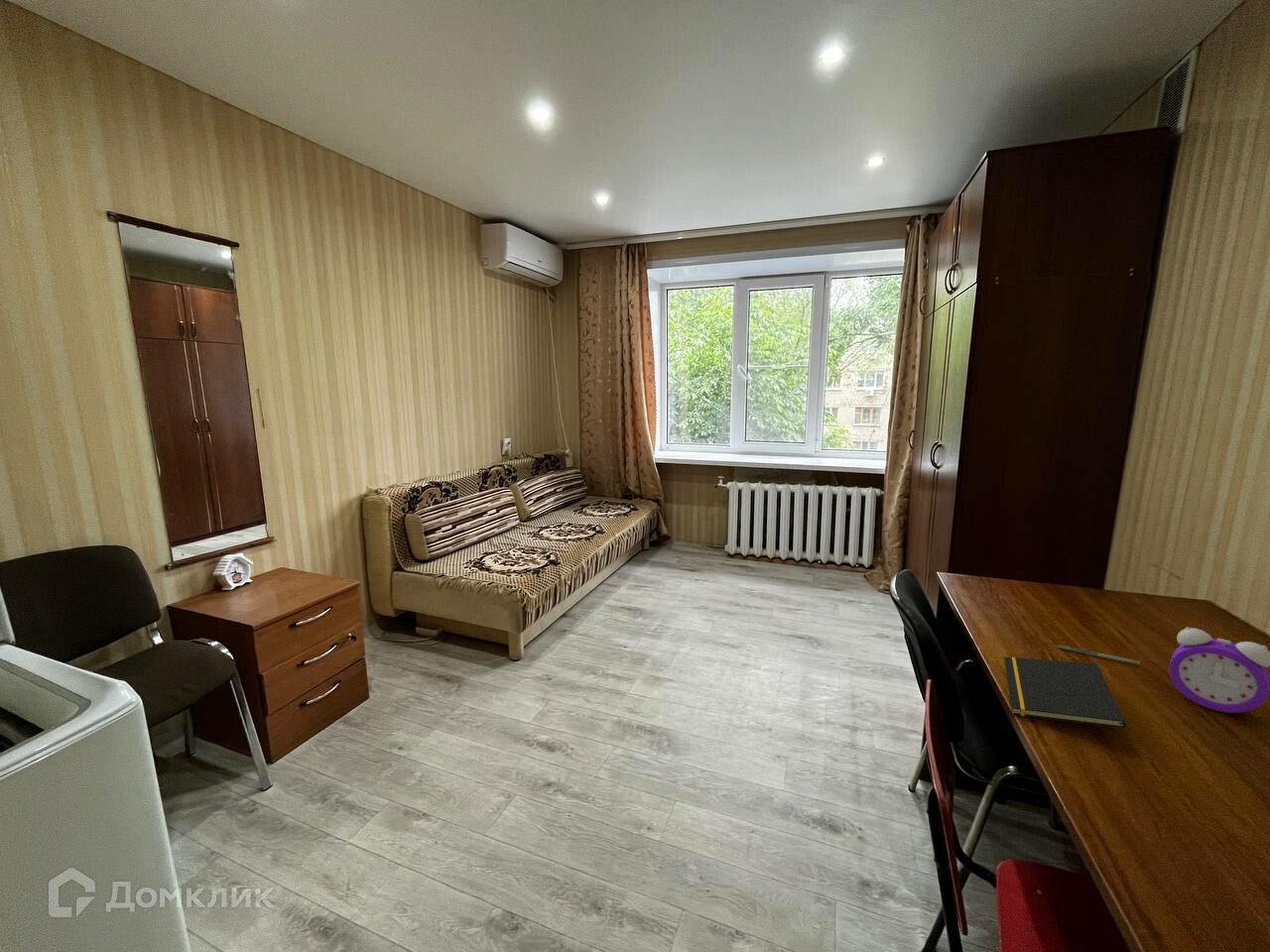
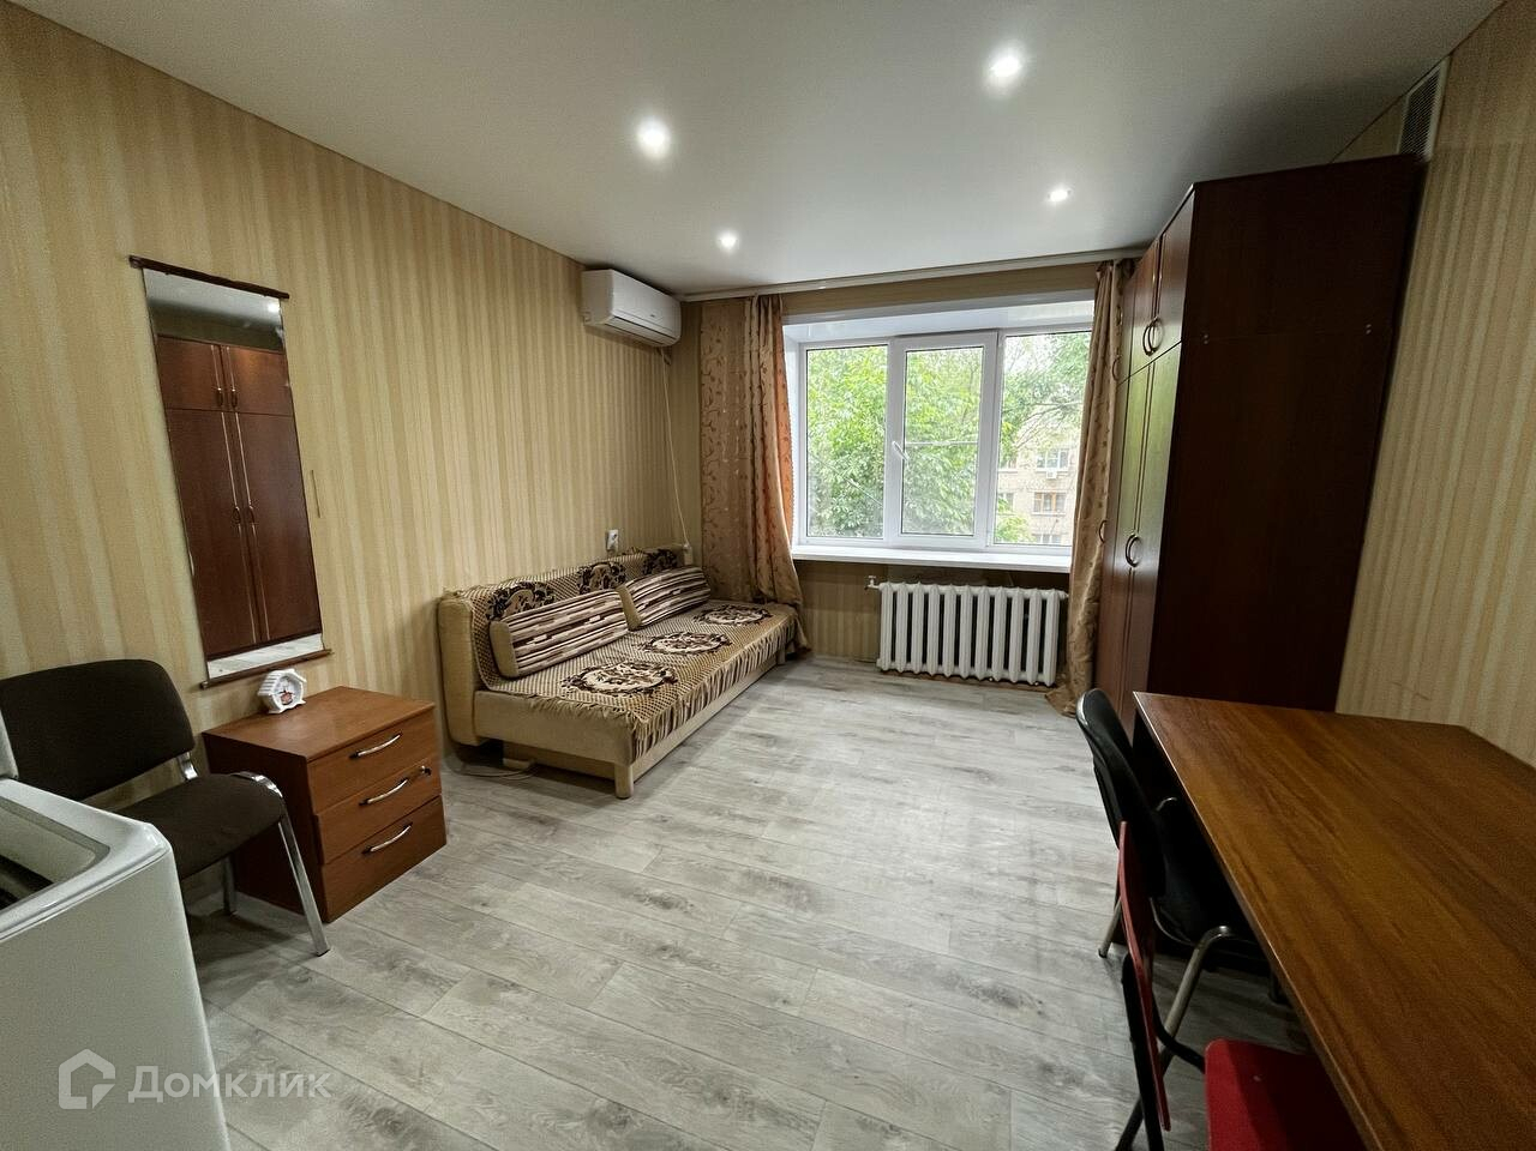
- pen (1096, 654)
- alarm clock (1217, 670)
- notepad (1056, 687)
